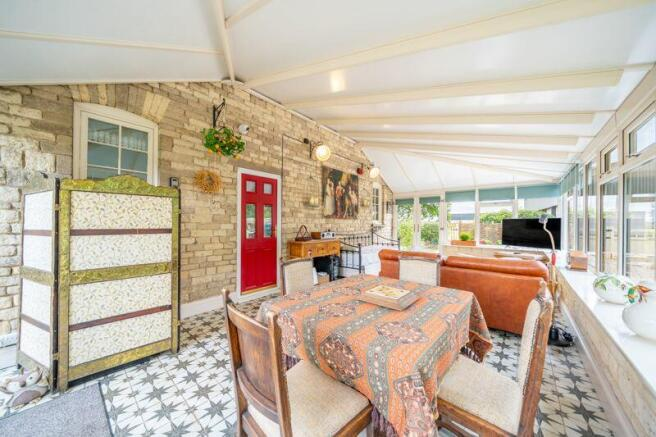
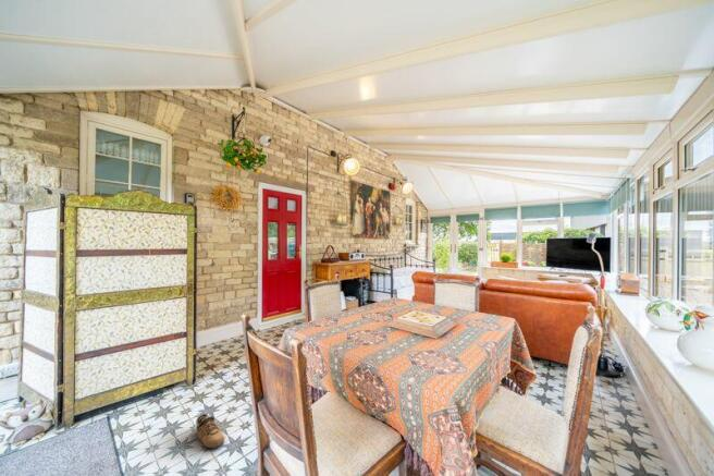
+ shoe (208, 427)
